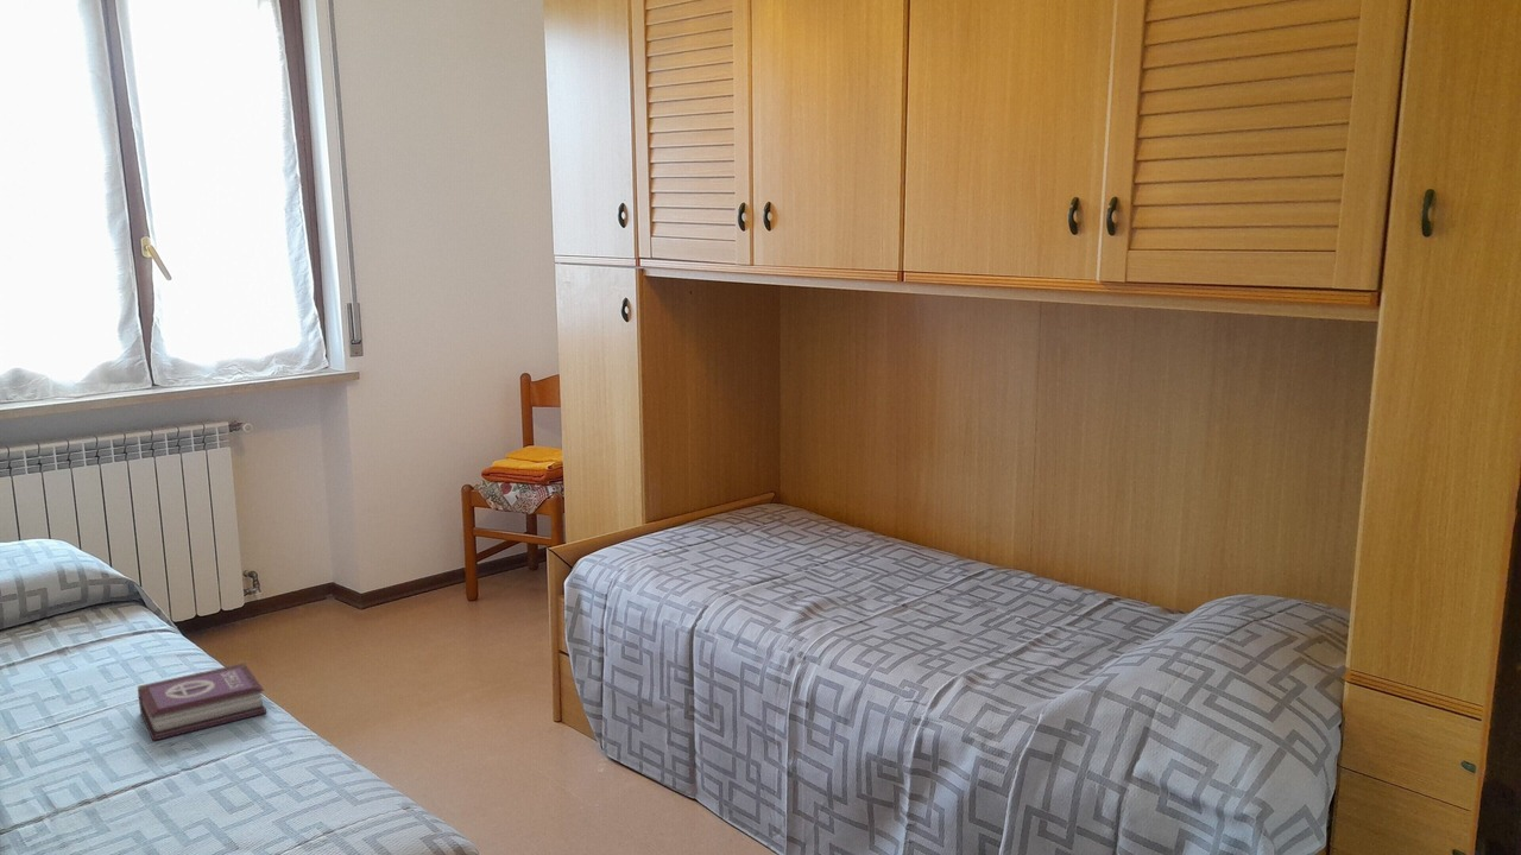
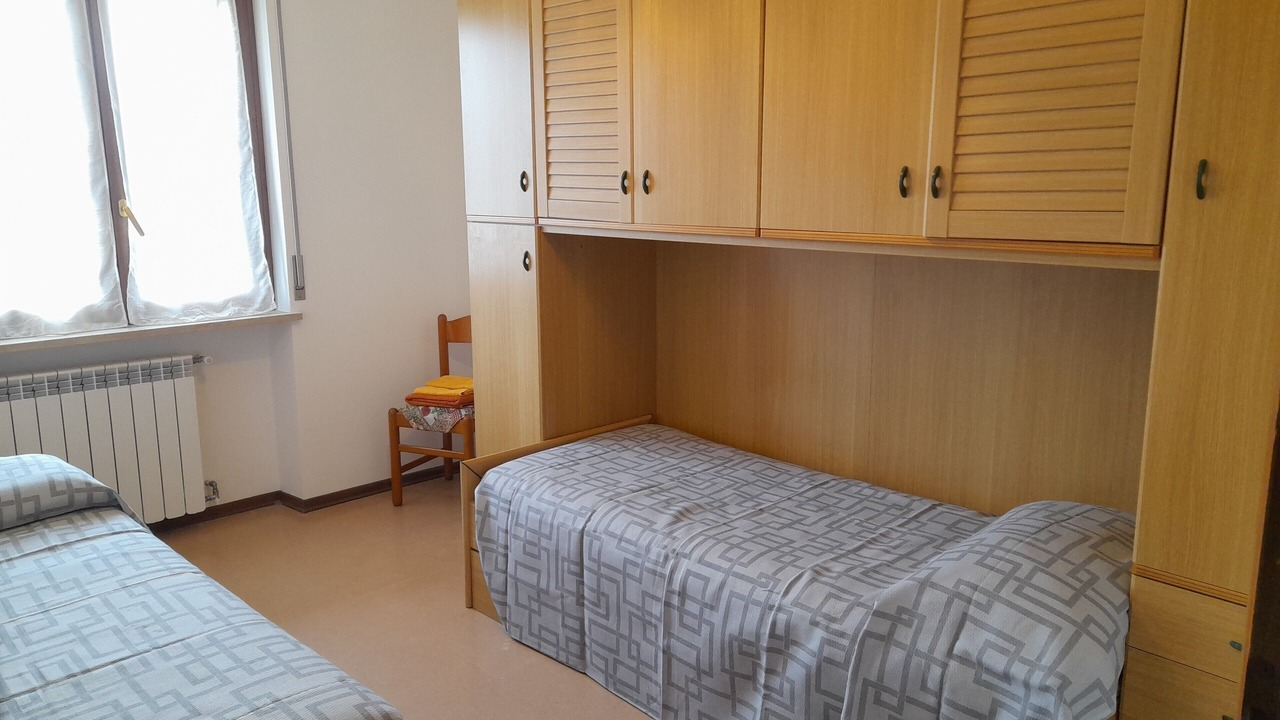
- book (201, 698)
